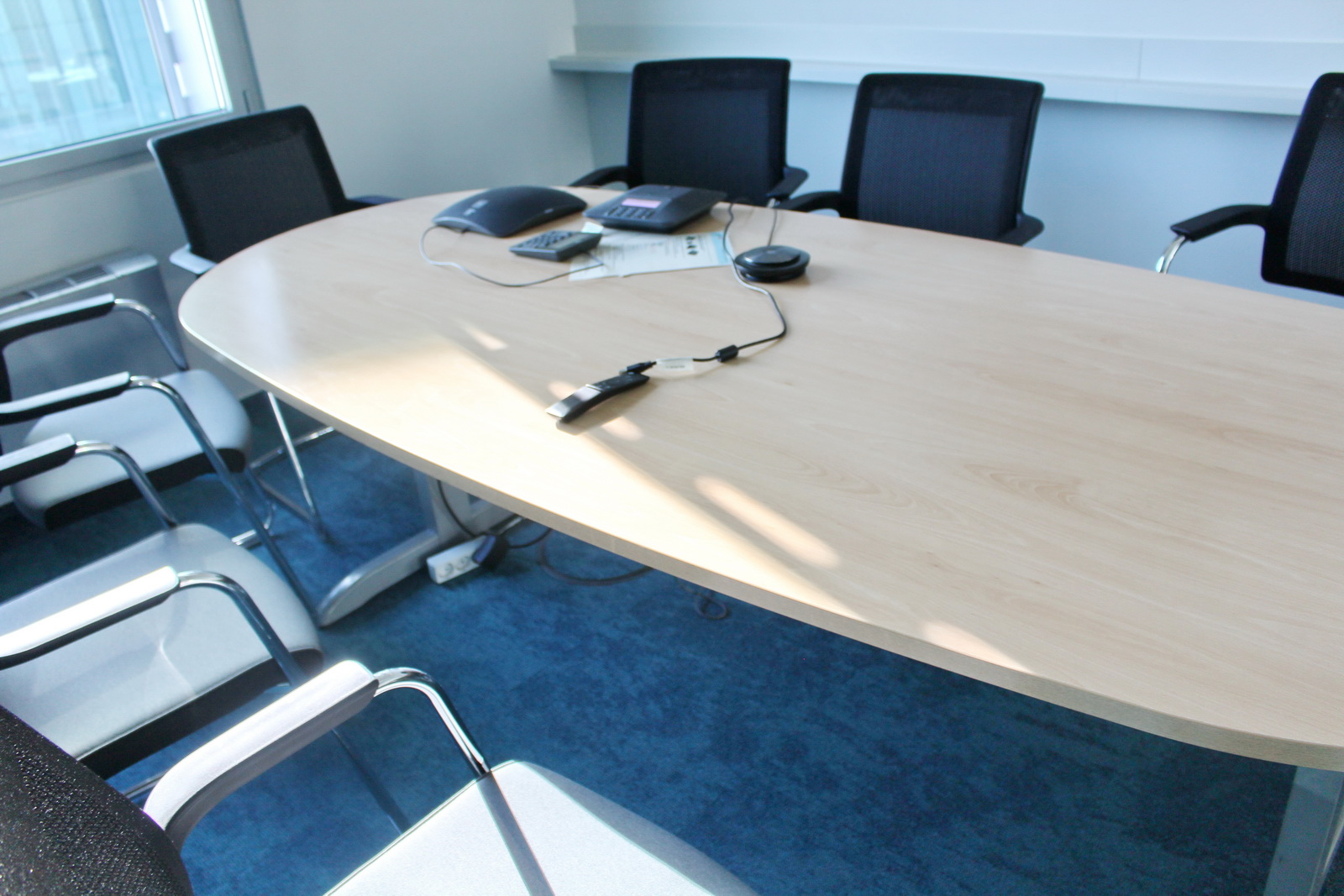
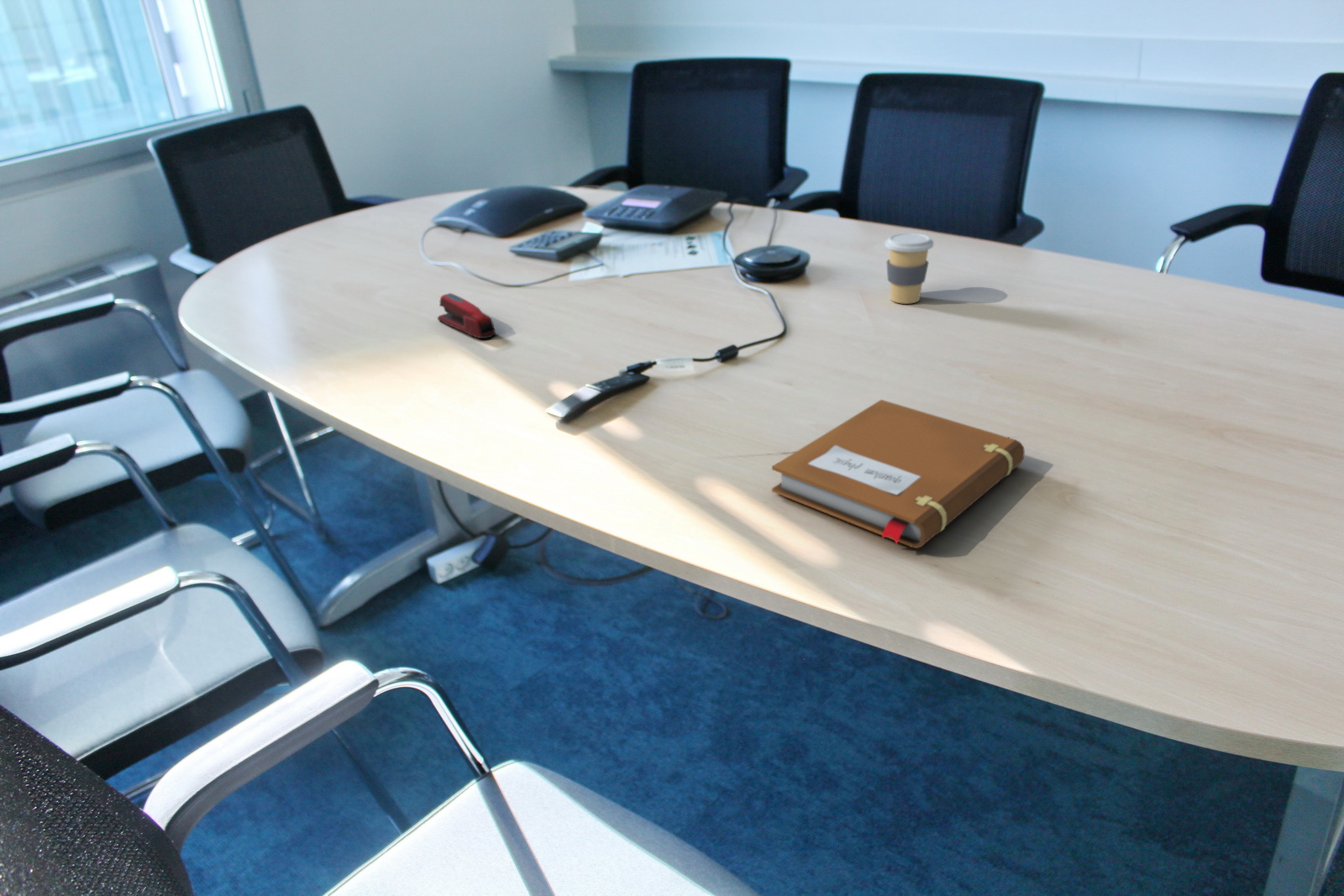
+ stapler (465, 313)
+ notebook (896, 469)
+ coffee cup (907, 269)
